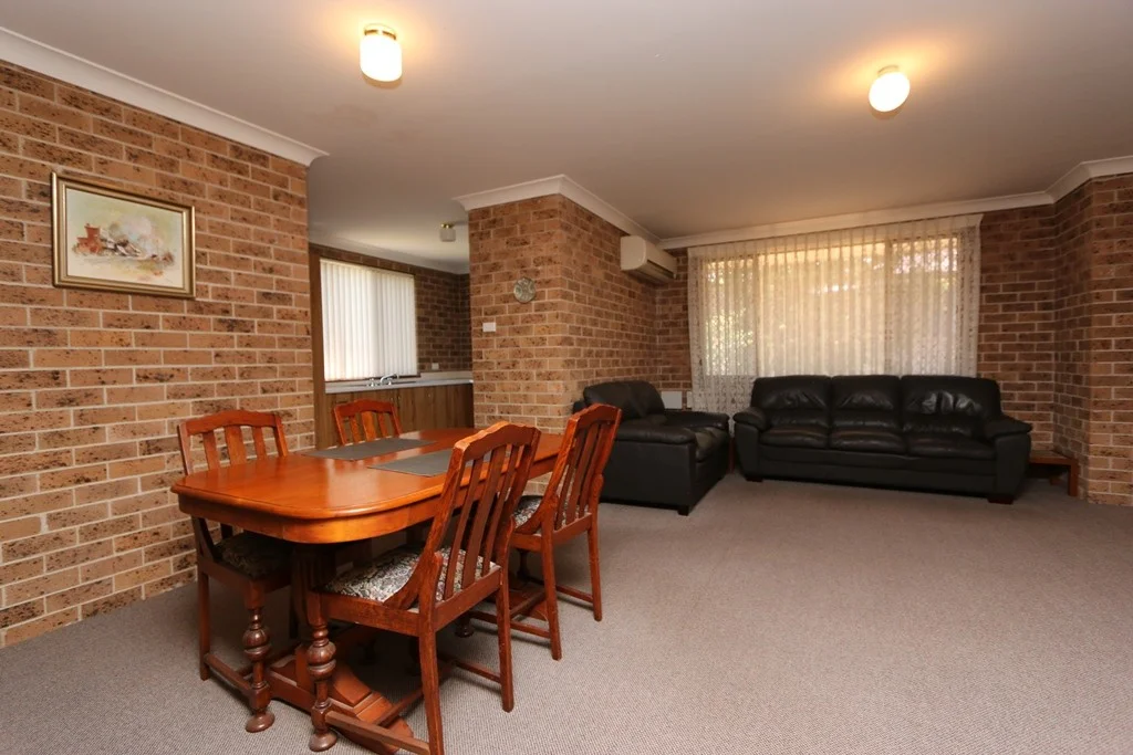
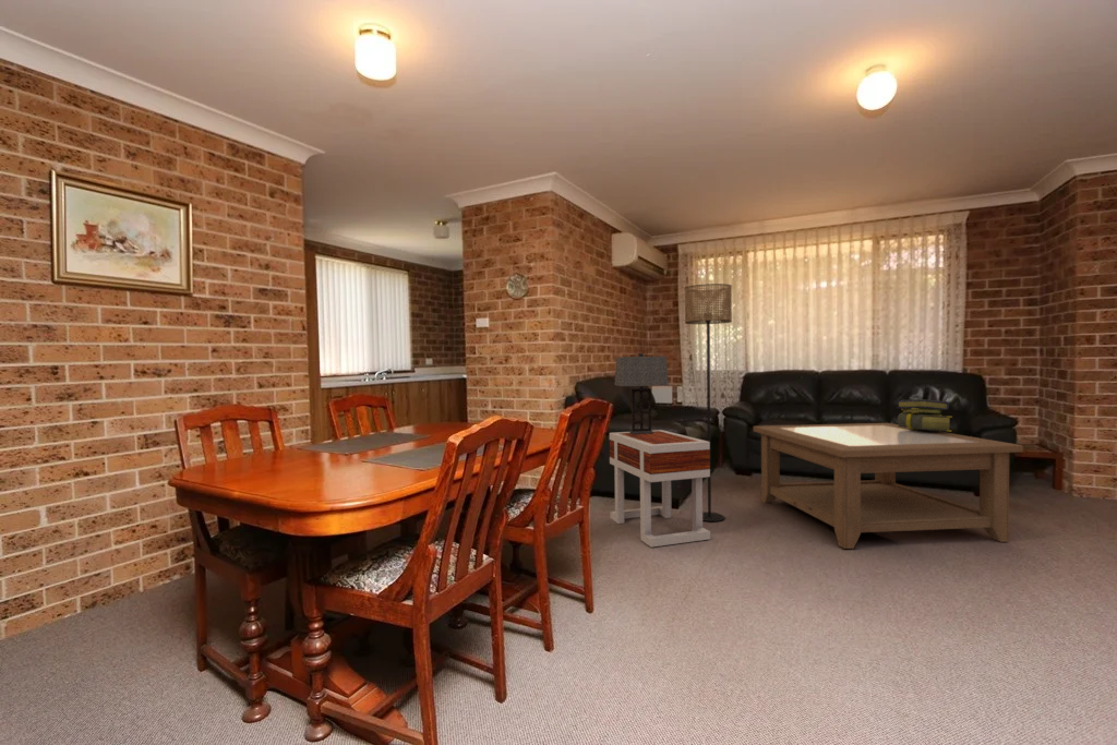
+ floor lamp (708, 402)
+ coffee table (868, 472)
+ side table (659, 481)
+ table lamp (640, 393)
+ stack of books (921, 416)
